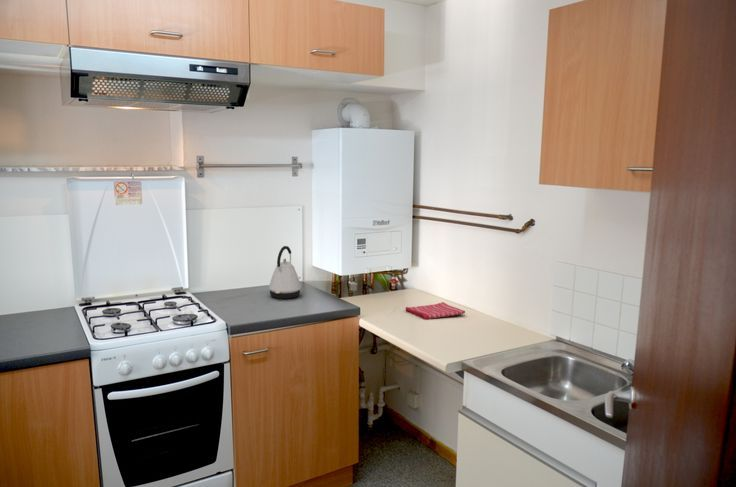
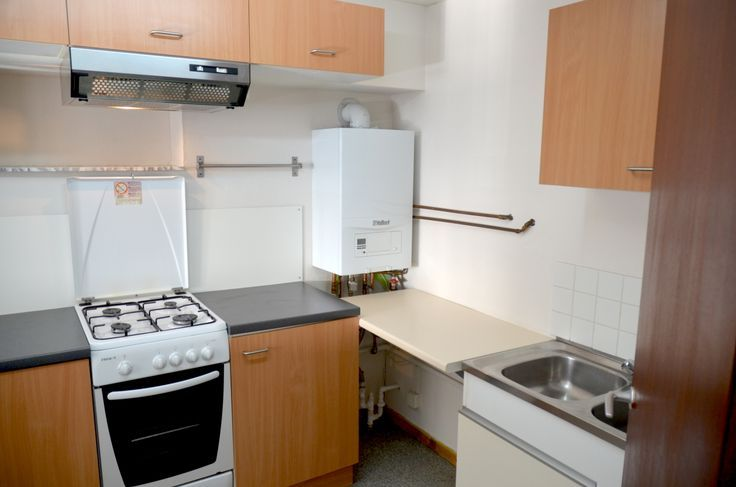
- dish towel (434, 310)
- kettle (285, 271)
